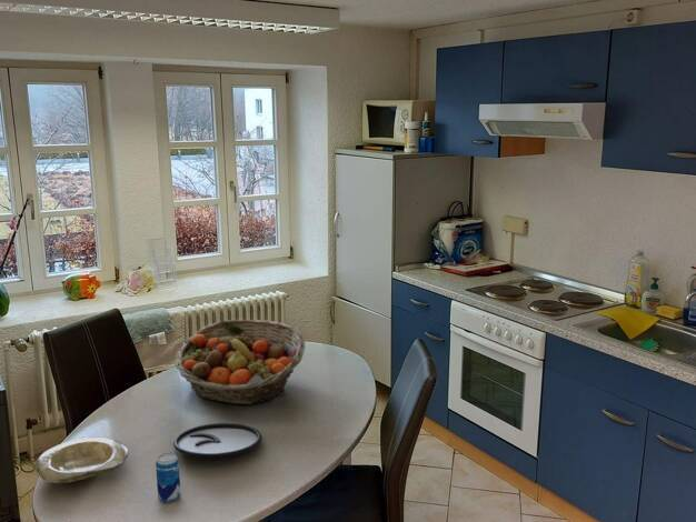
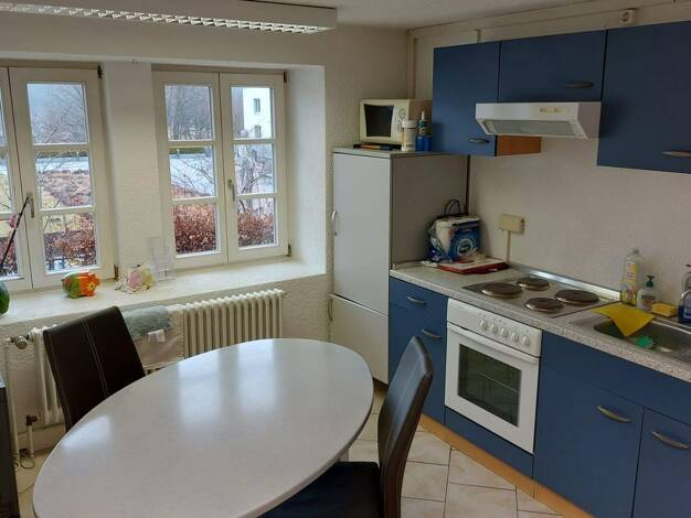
- beverage can (168, 476)
- plate (218, 439)
- plate (82, 461)
- fruit basket (240, 360)
